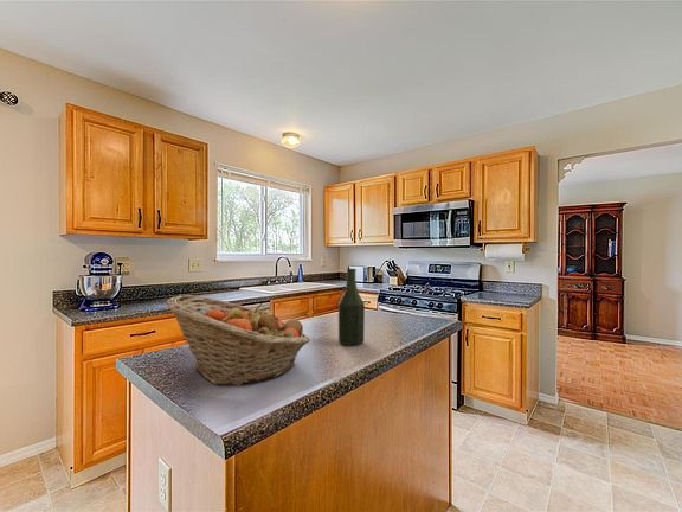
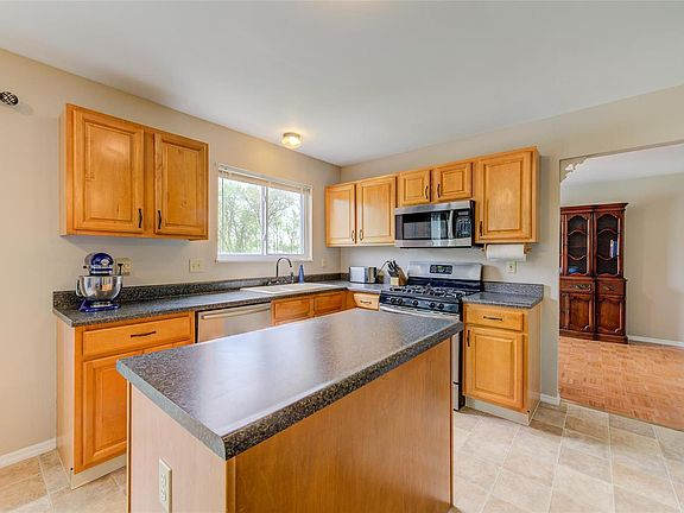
- bottle (350, 305)
- fruit basket (239, 329)
